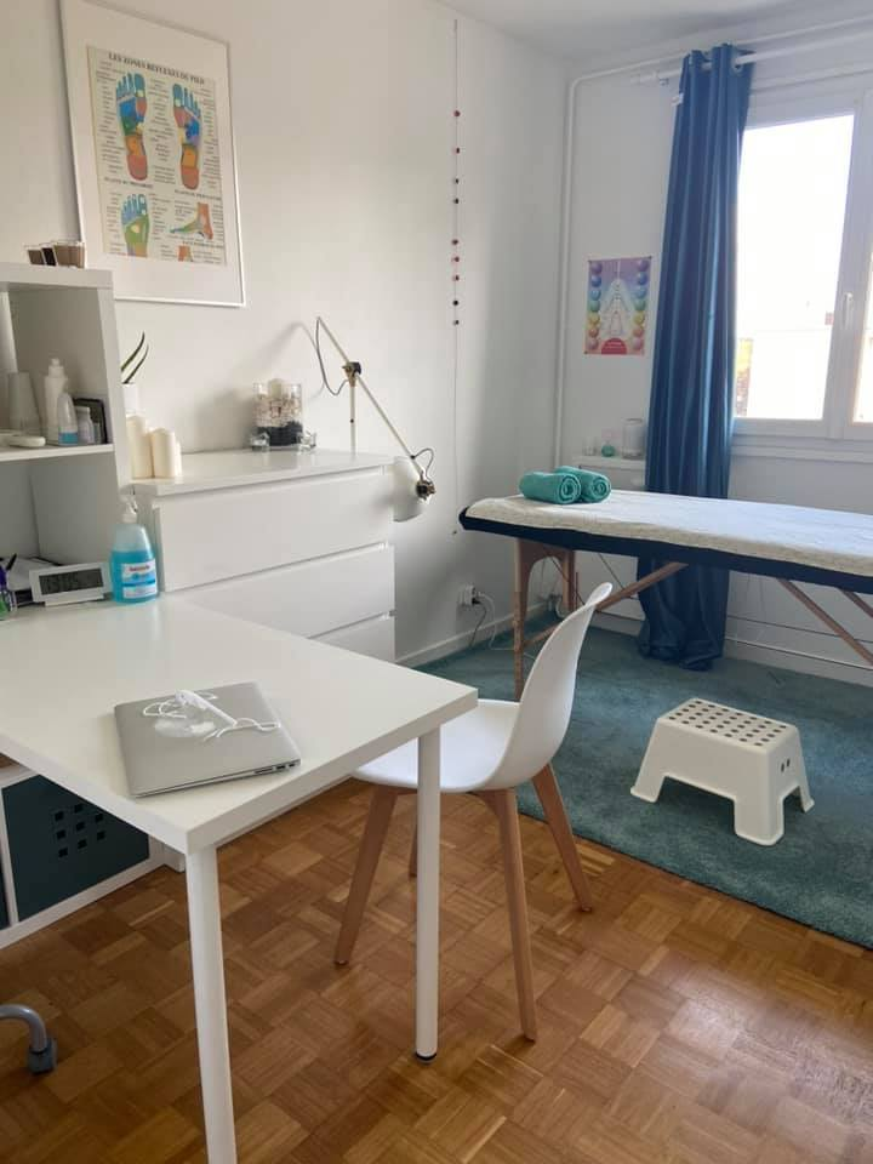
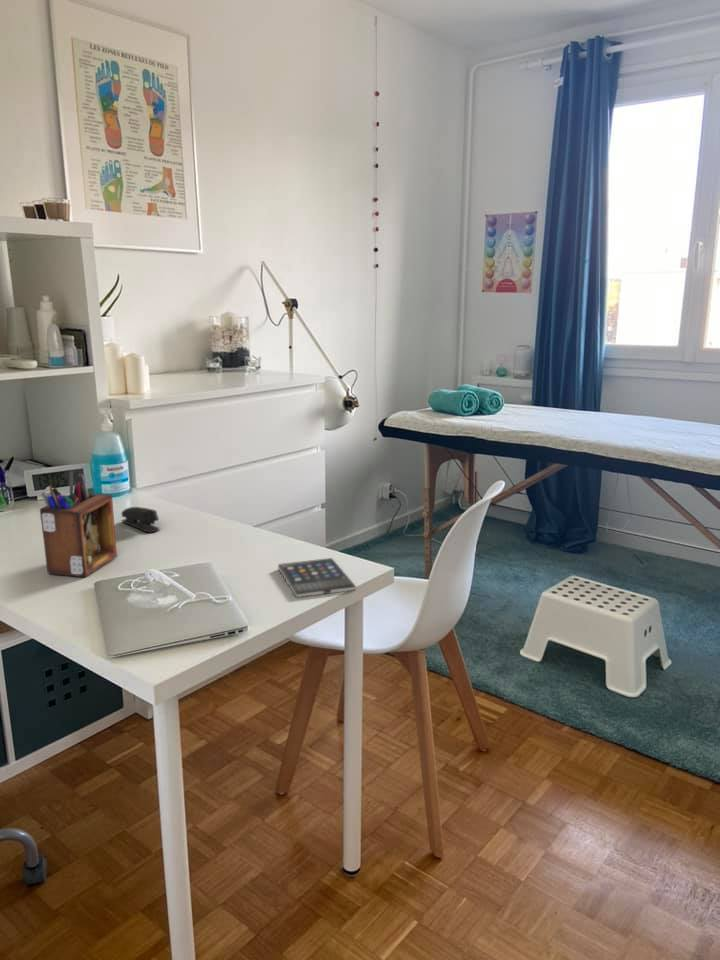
+ desk organizer (78, 521)
+ smartphone (315, 576)
+ stapler (139, 515)
